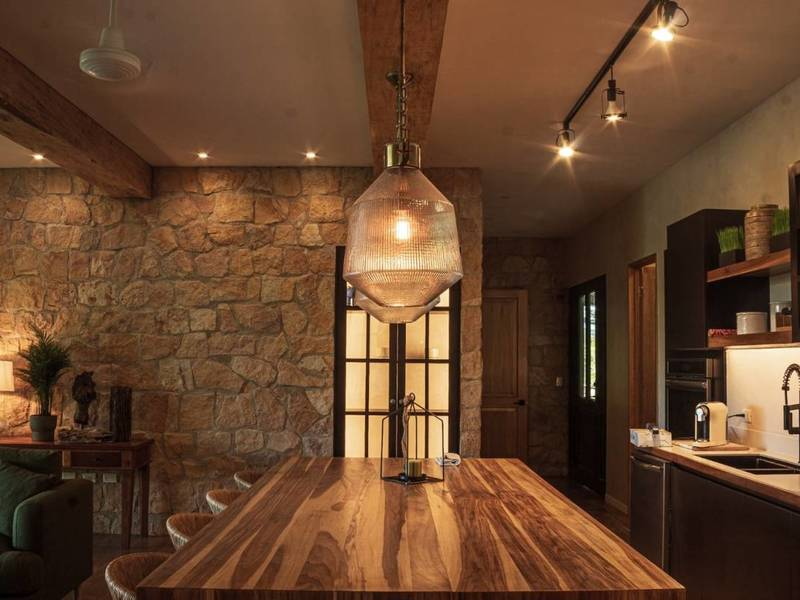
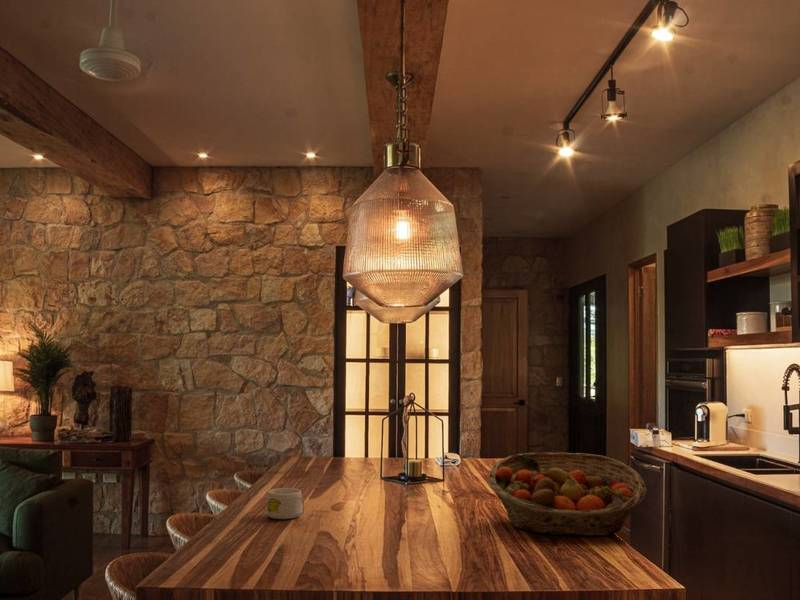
+ fruit basket (565, 492)
+ mug (284, 503)
